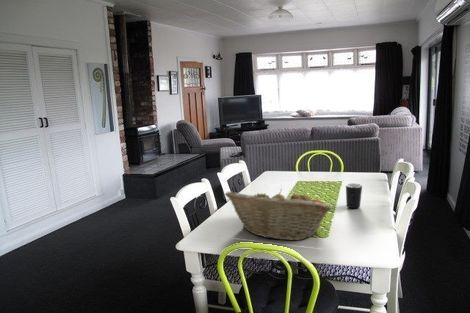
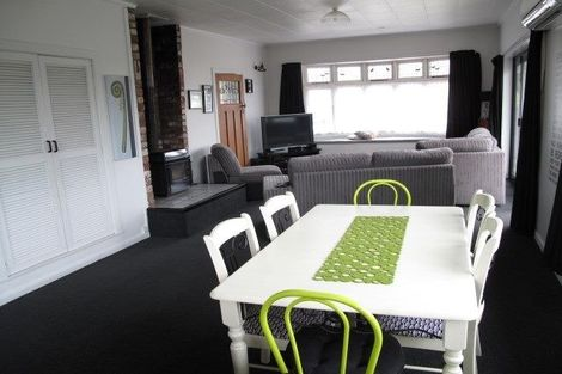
- fruit basket (276, 208)
- mug (353, 196)
